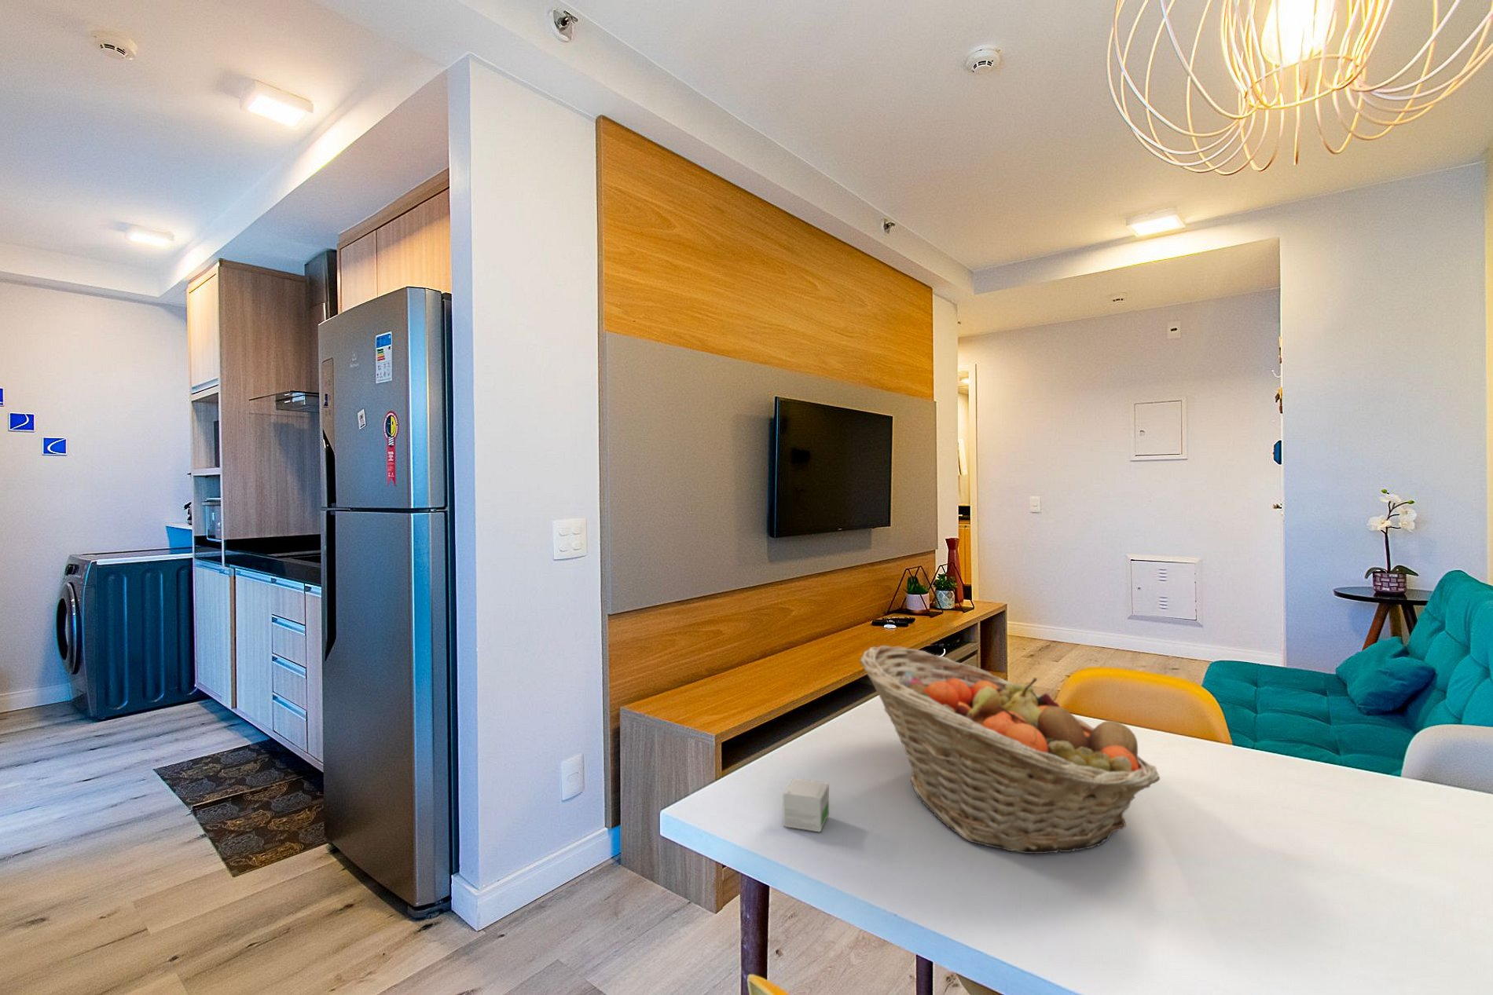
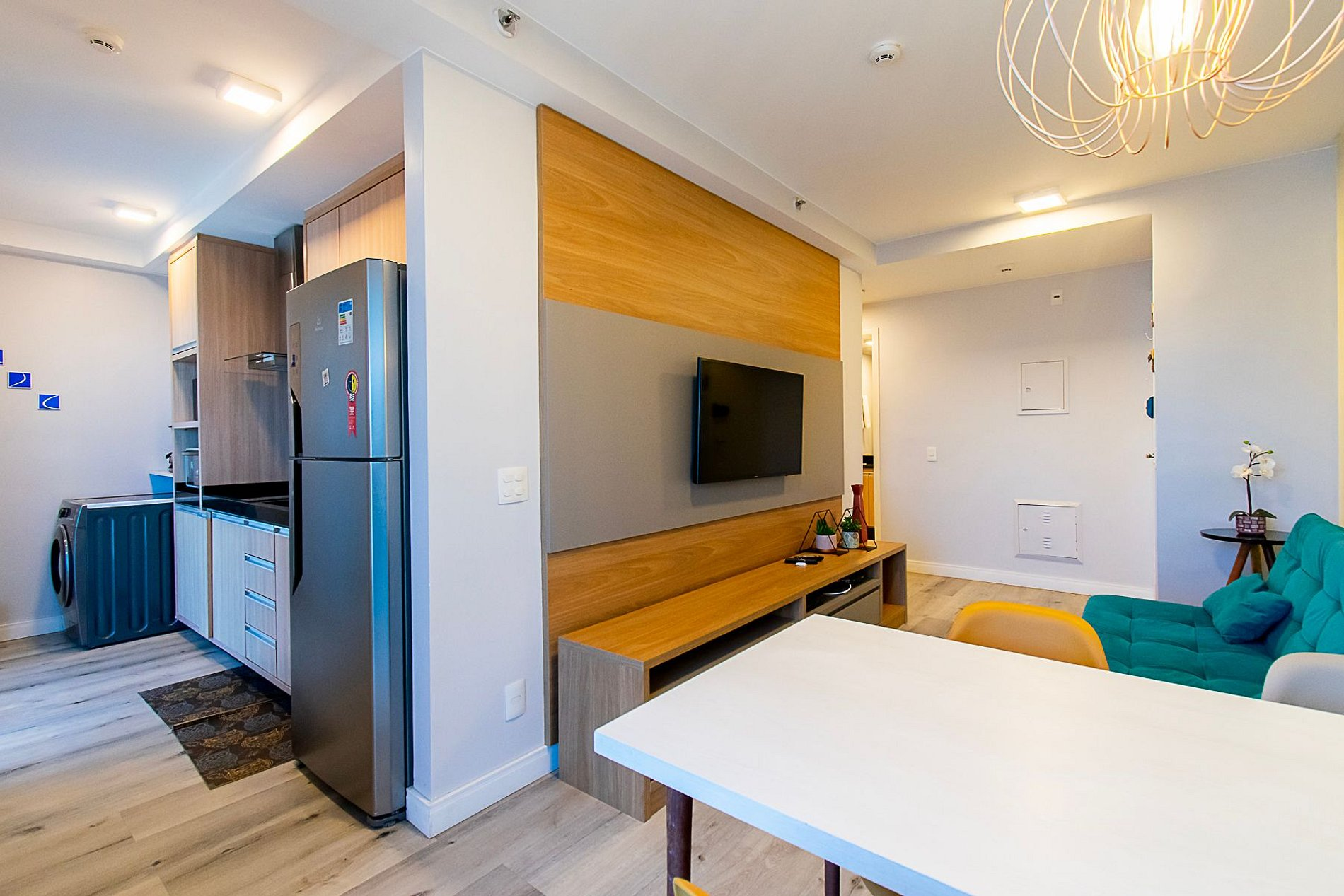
- small box (806, 803)
- fruit basket (993, 730)
